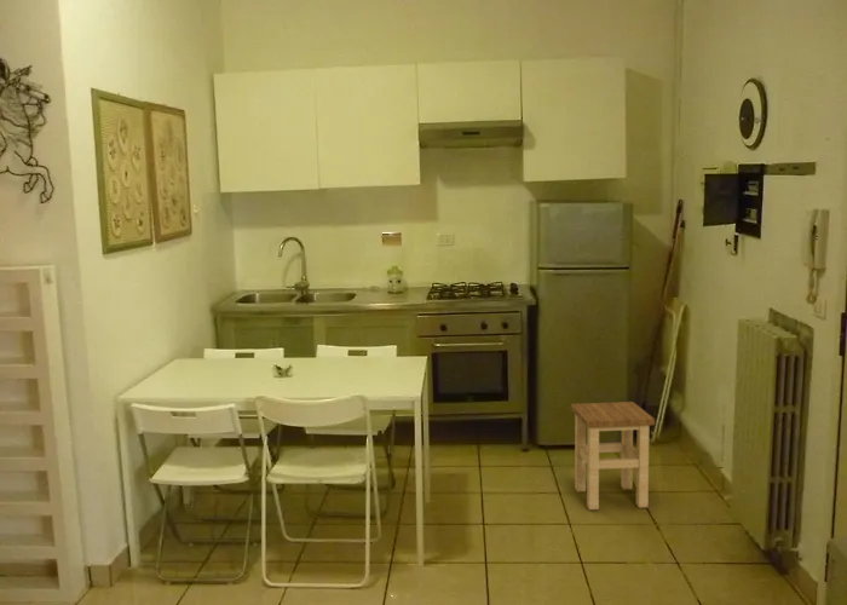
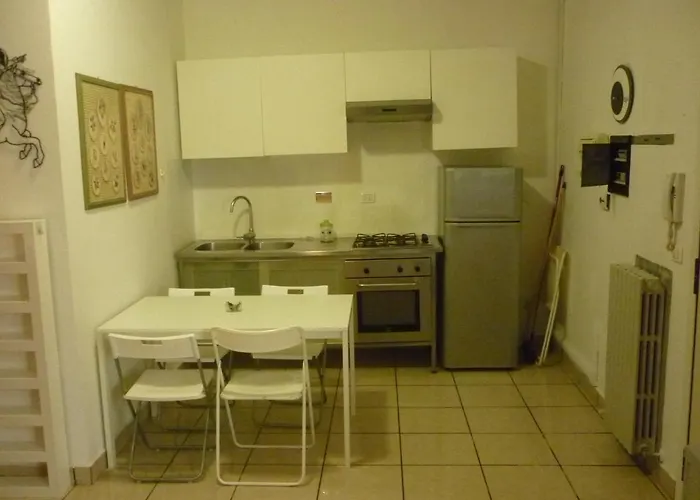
- stool (610, 451)
